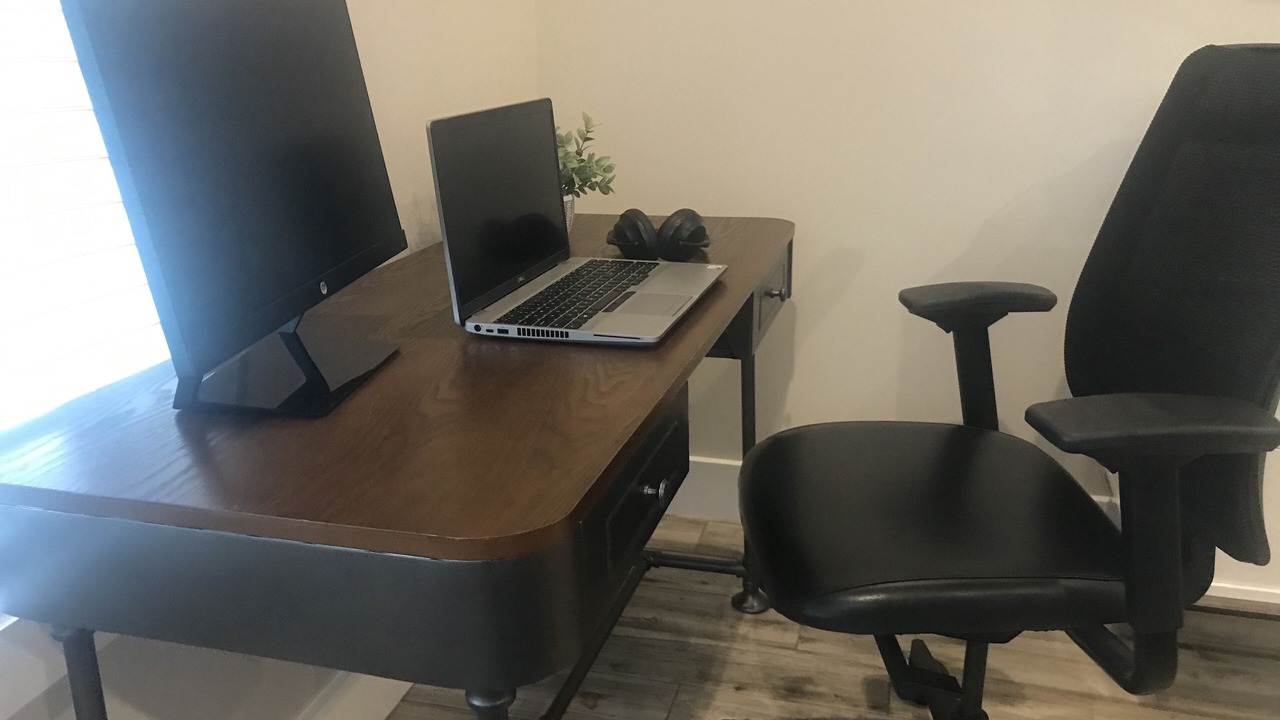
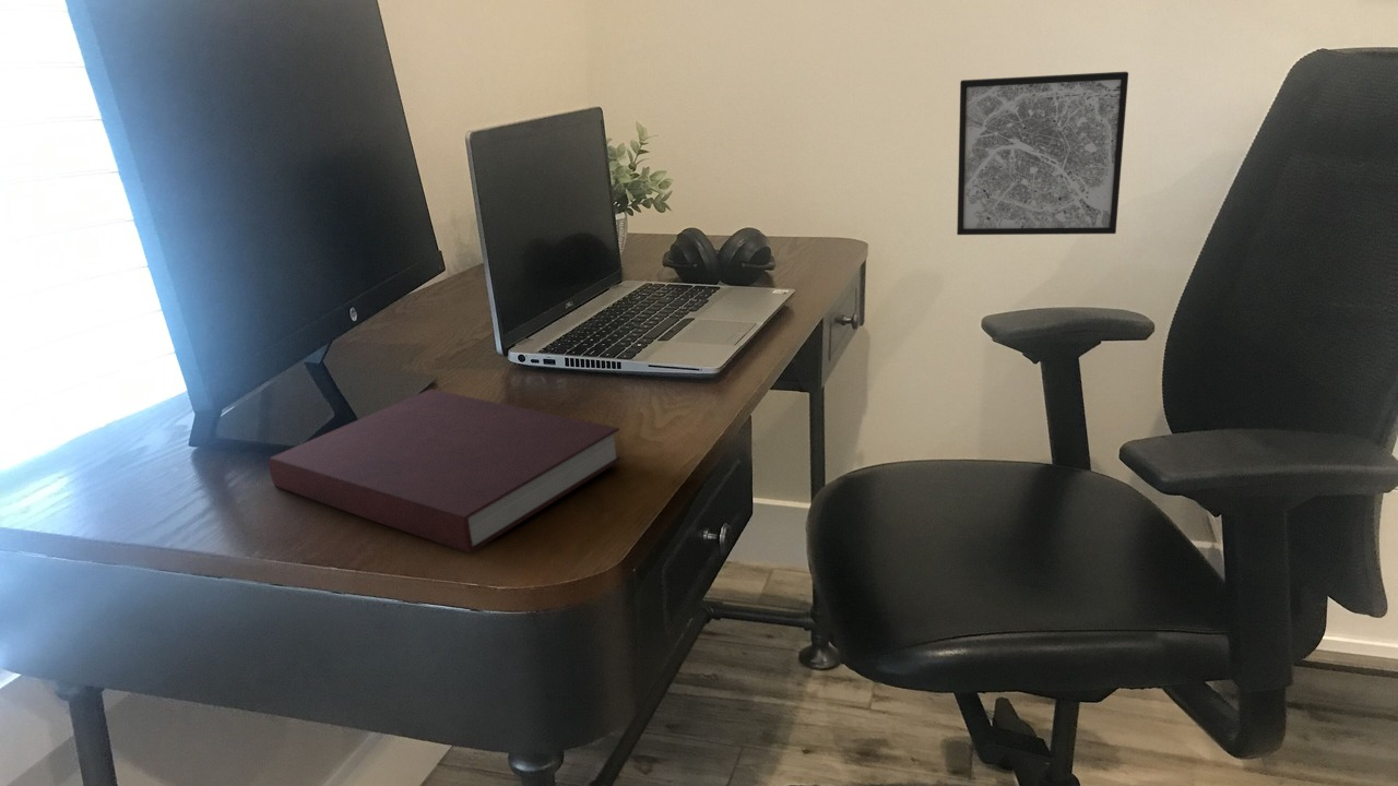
+ notebook (447, 458)
+ wall art (1038, 156)
